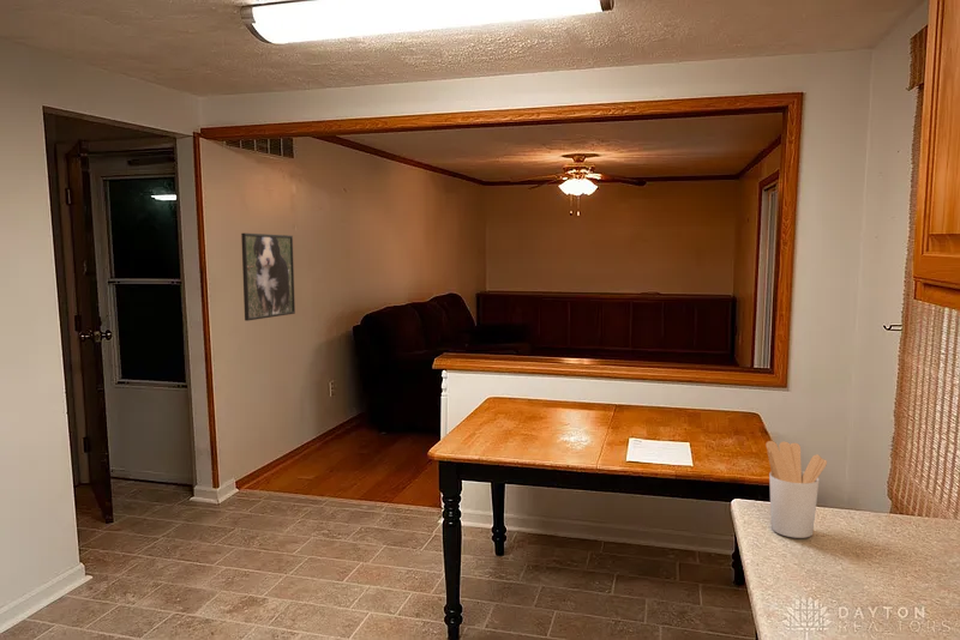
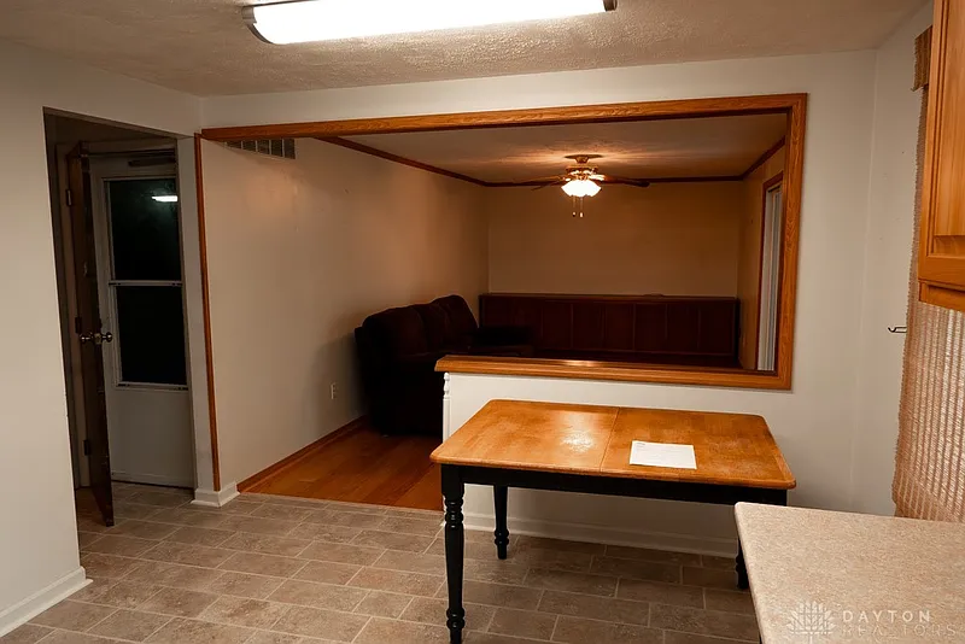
- utensil holder (788, 485)
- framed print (269, 276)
